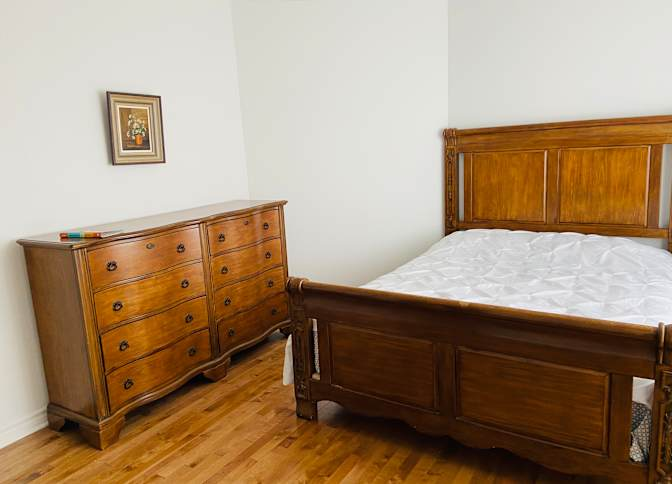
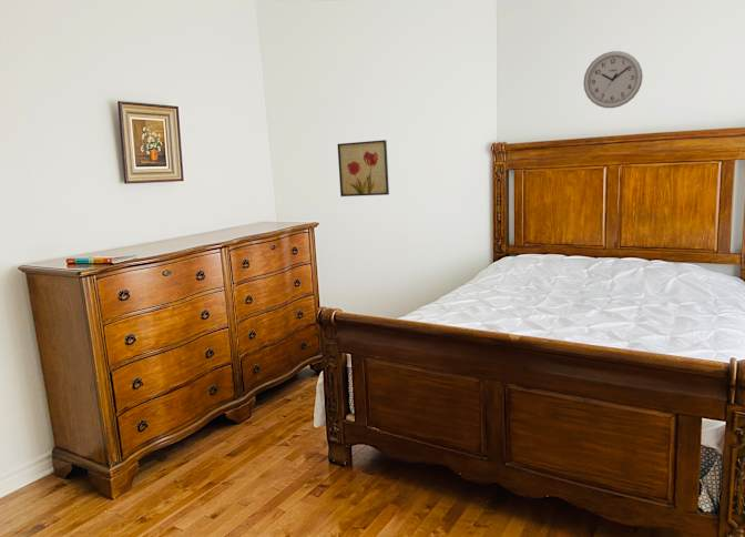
+ wall clock (612, 79)
+ wall art (363, 169)
